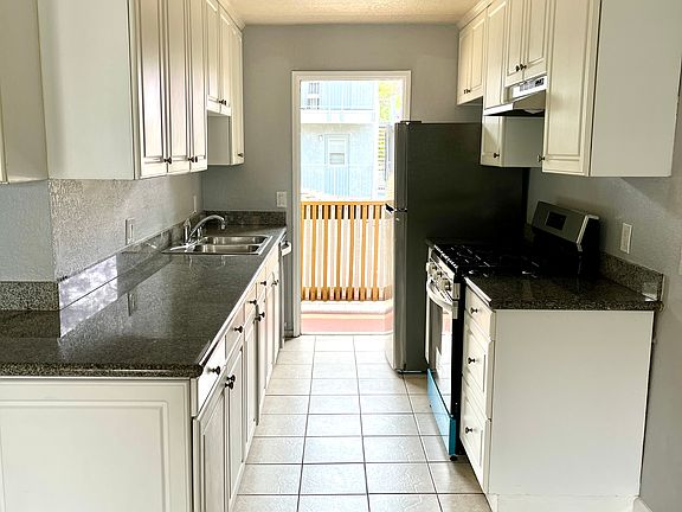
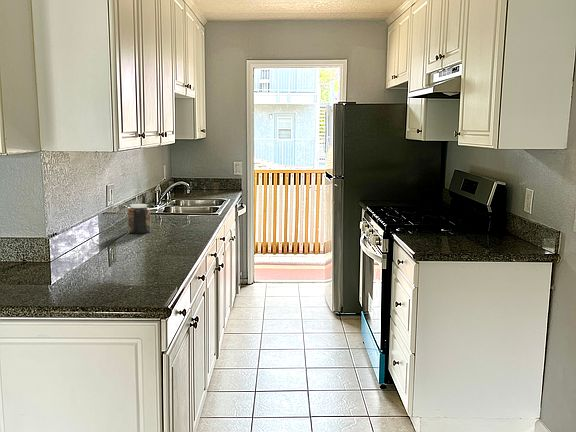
+ jar (139, 218)
